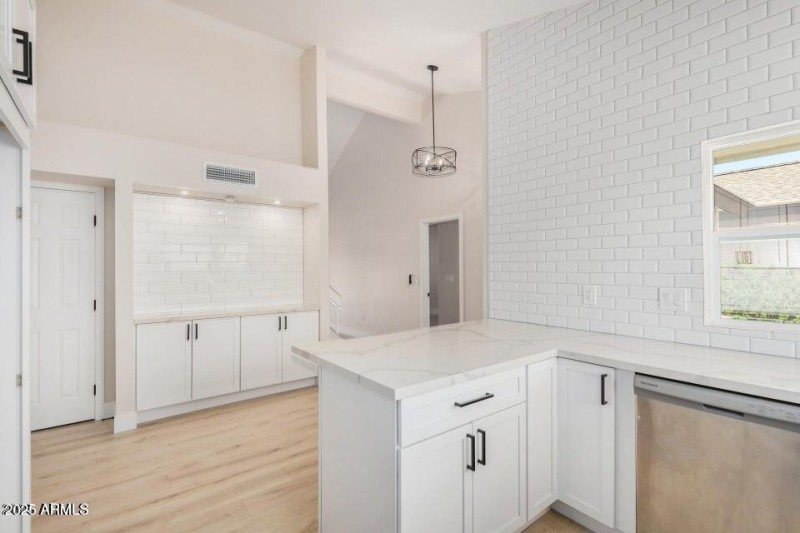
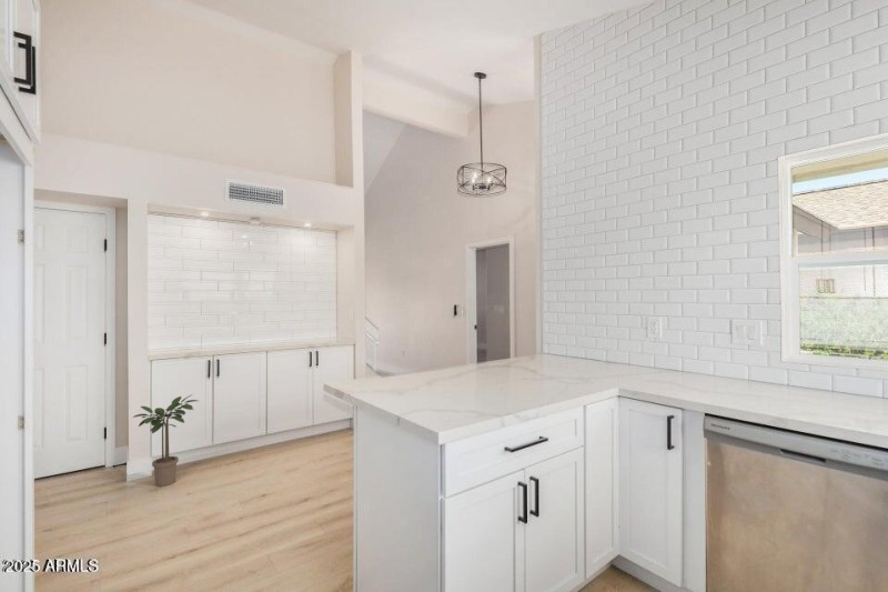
+ potted plant (167, 438)
